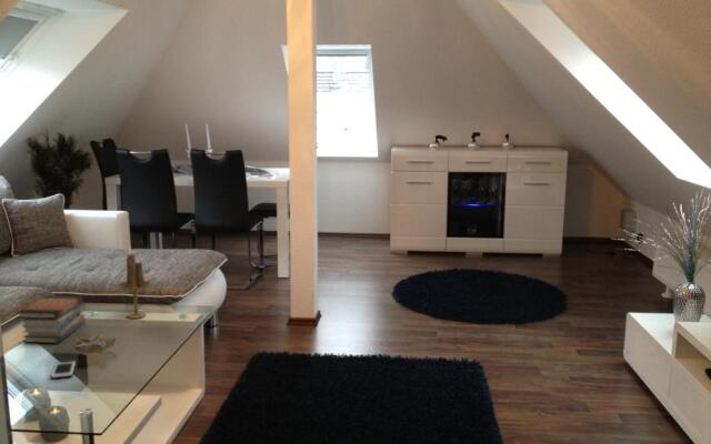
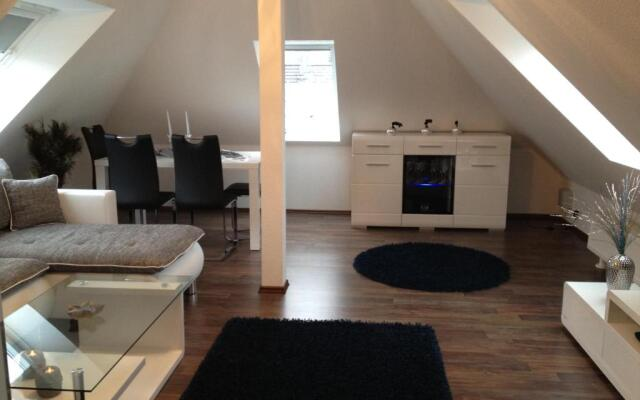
- book stack (52, 319)
- cell phone (63, 369)
- candle holder (134, 280)
